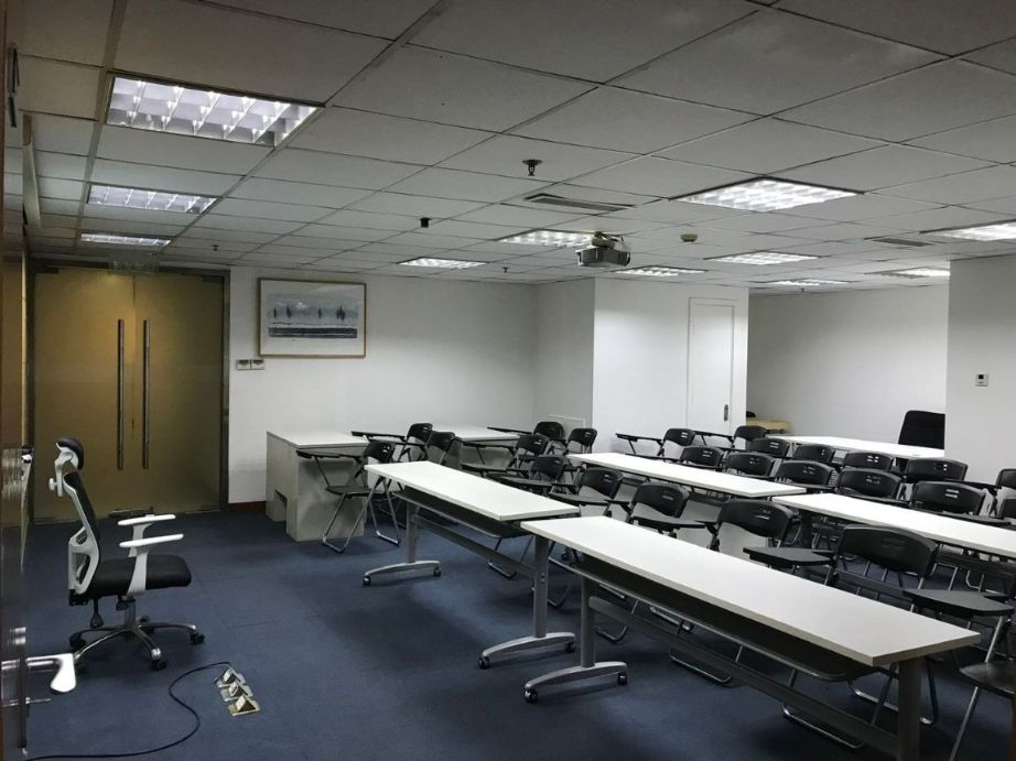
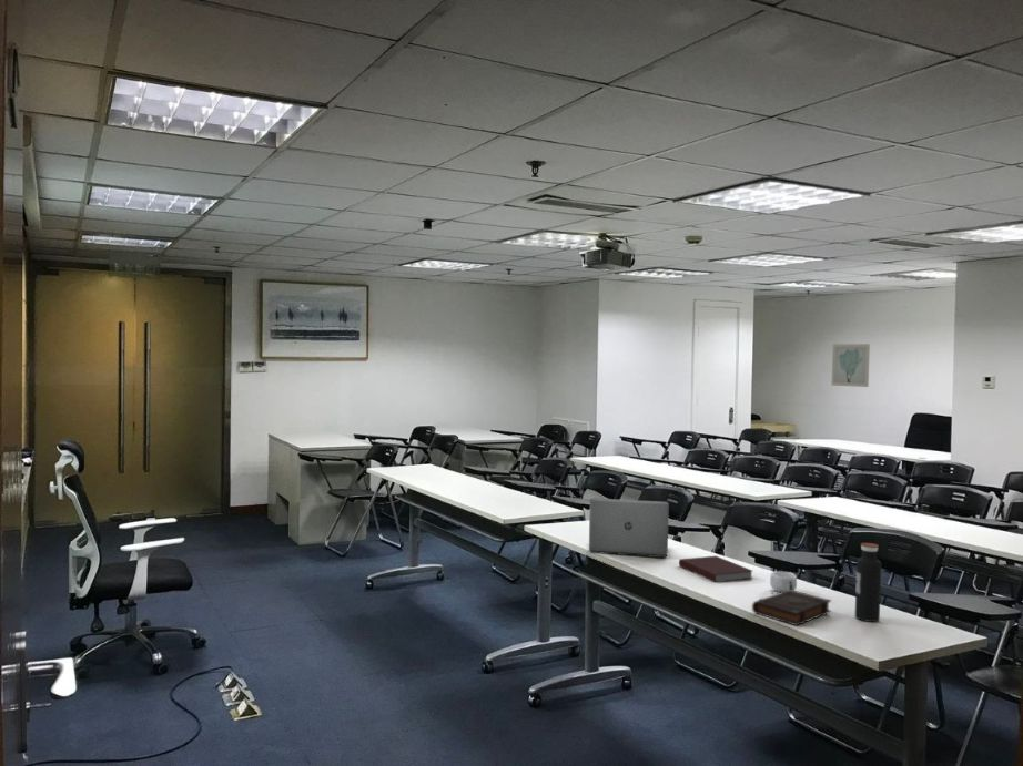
+ water bottle (868, 581)
+ wall art (850, 365)
+ notebook (715, 568)
+ mug (784, 582)
+ laptop (629, 522)
+ book (791, 605)
